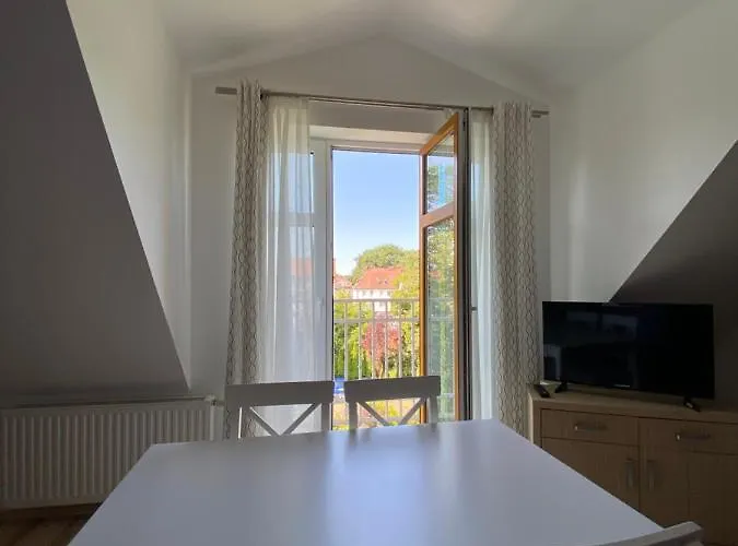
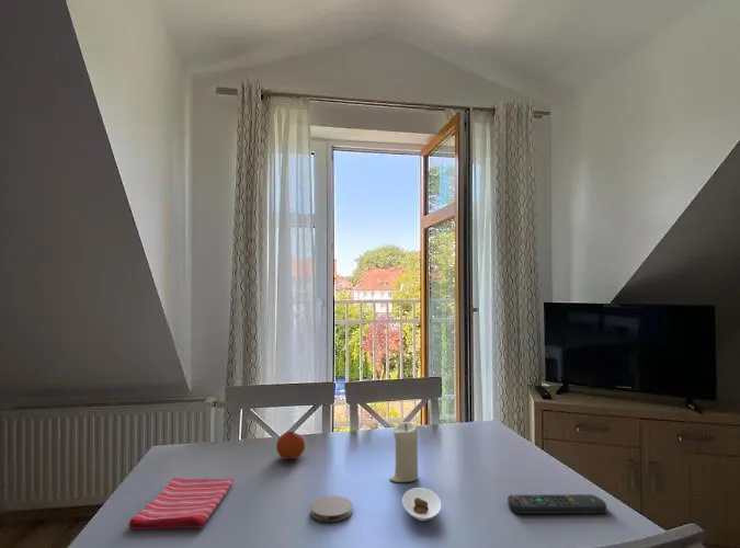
+ fruit (291, 444)
+ coaster (331, 507)
+ saucer (421, 505)
+ dish towel (185, 500)
+ candle (405, 450)
+ remote control (556, 503)
